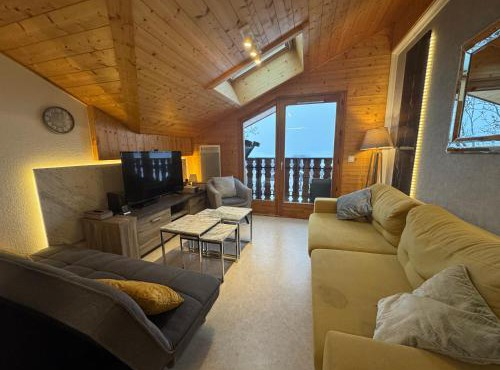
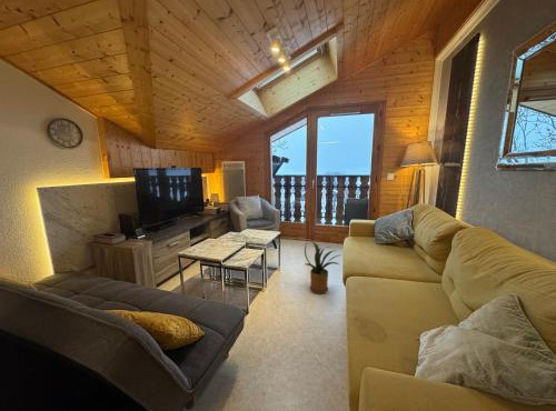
+ house plant (321, 265)
